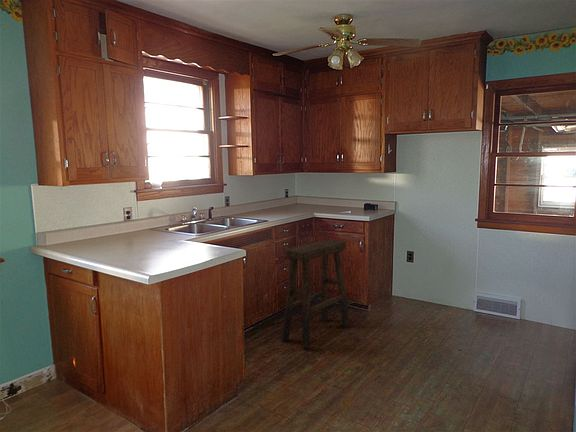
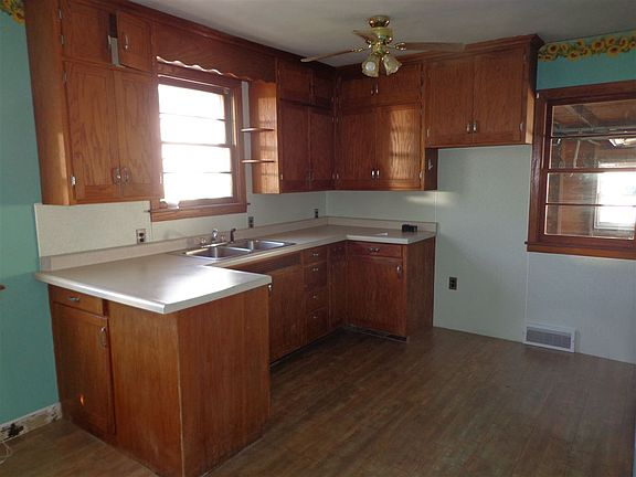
- stool (318, 292)
